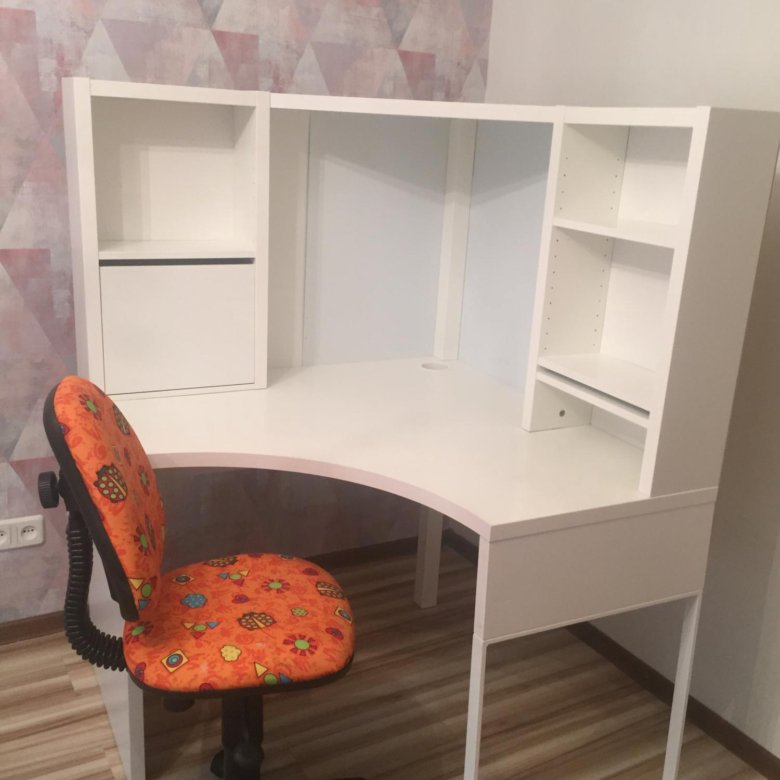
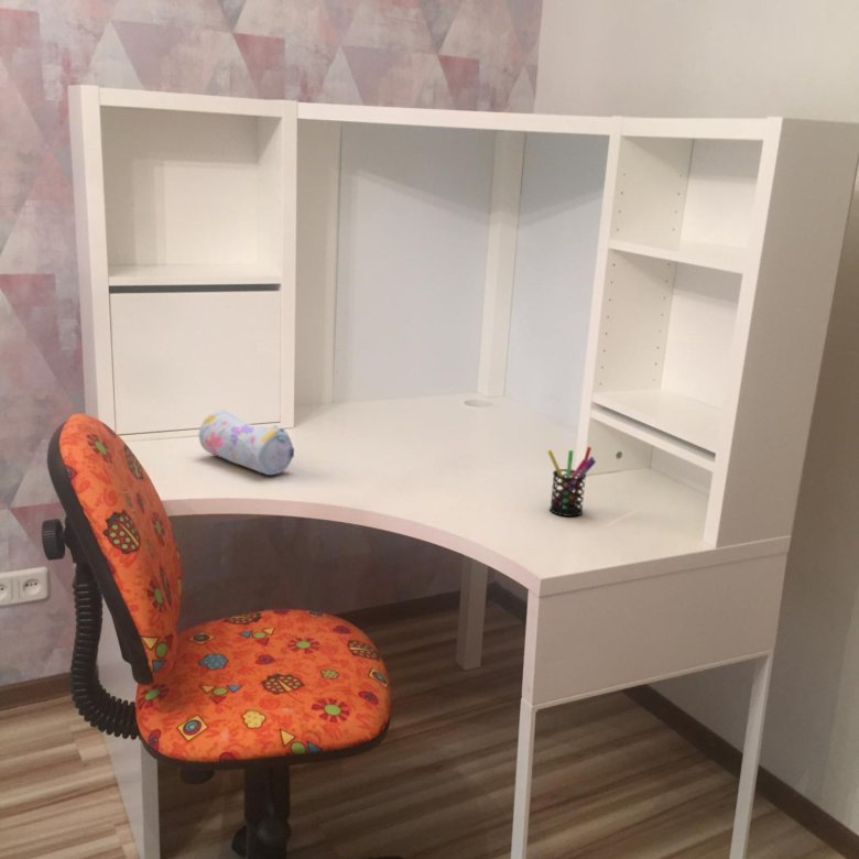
+ pen holder (570, 477)
+ pencil case (244, 442)
